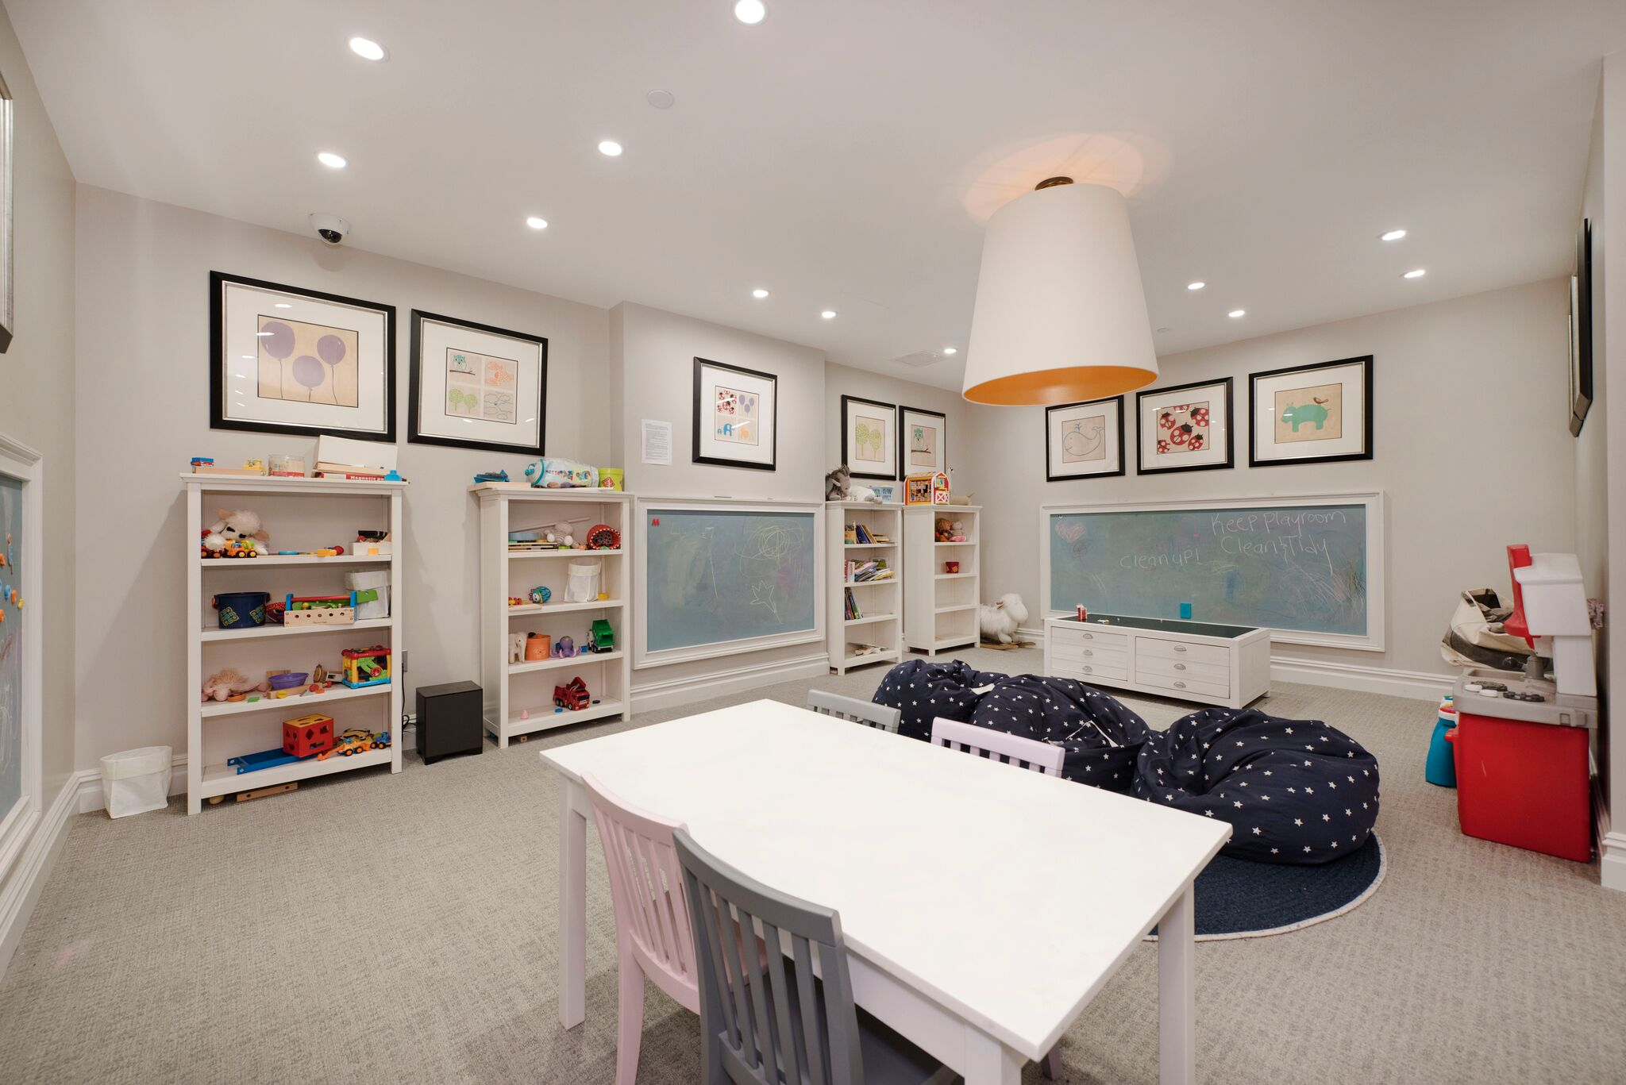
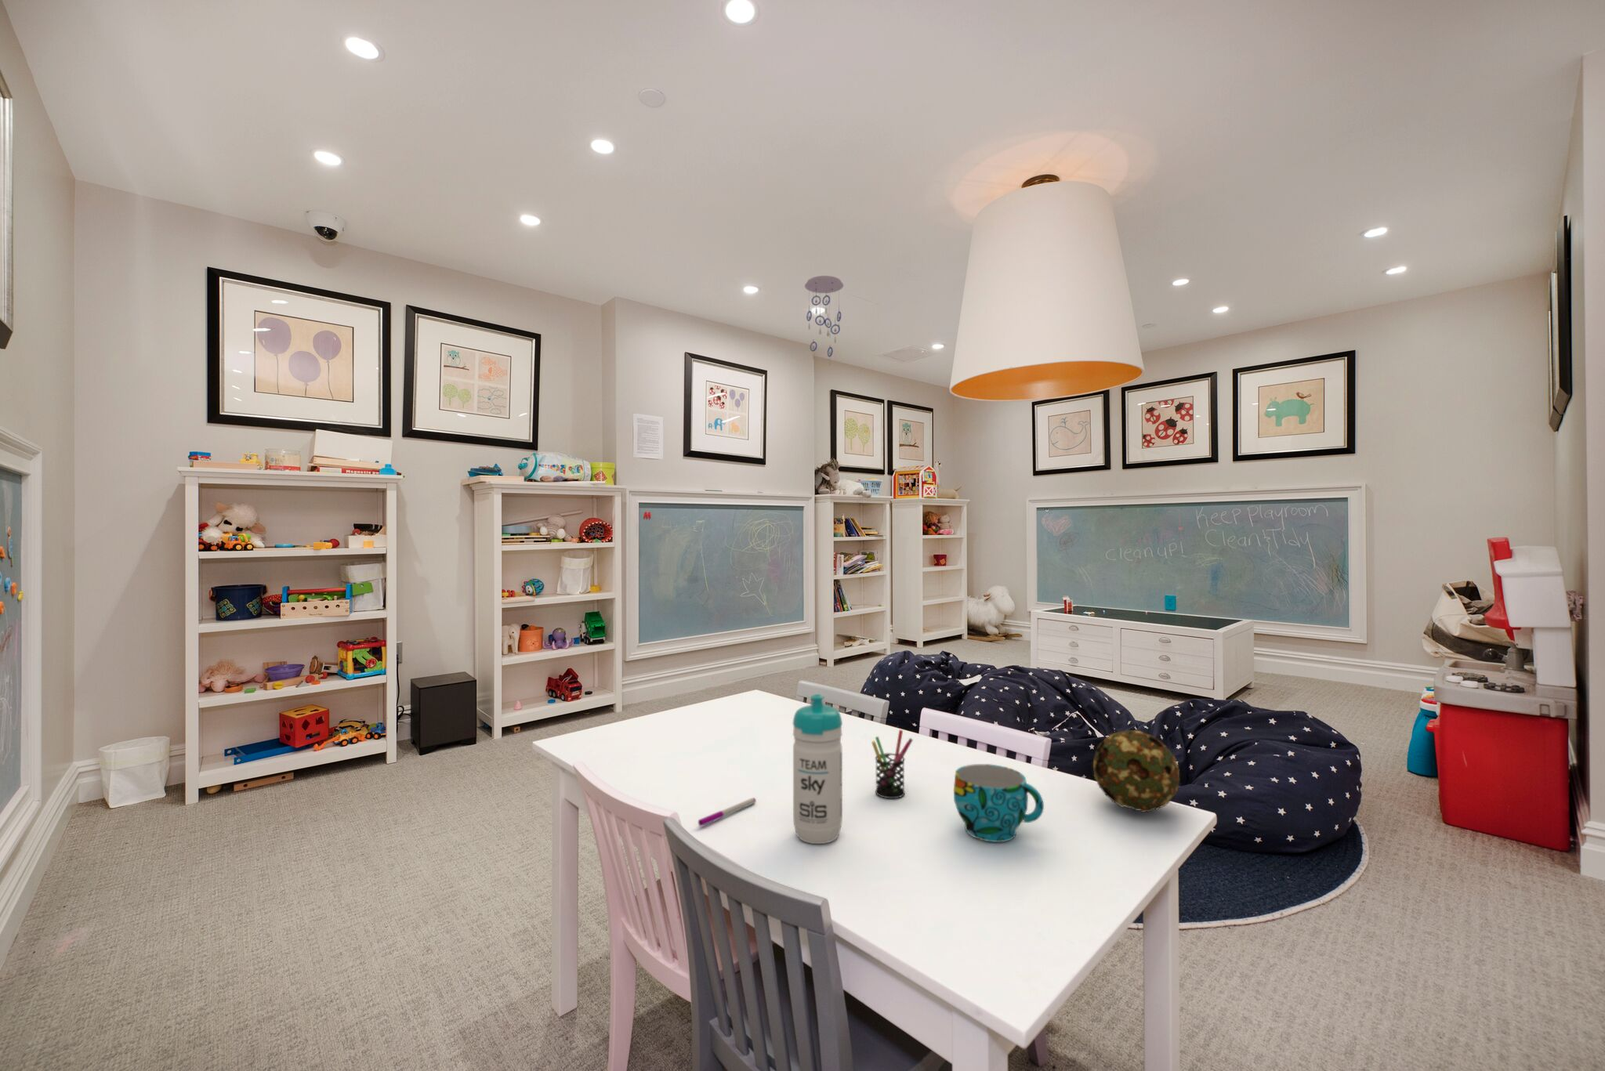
+ water bottle (817, 765)
+ cup (994, 803)
+ decorative ball (1135, 770)
+ pen holder (889, 760)
+ pen (728, 810)
+ ceiling mobile (823, 323)
